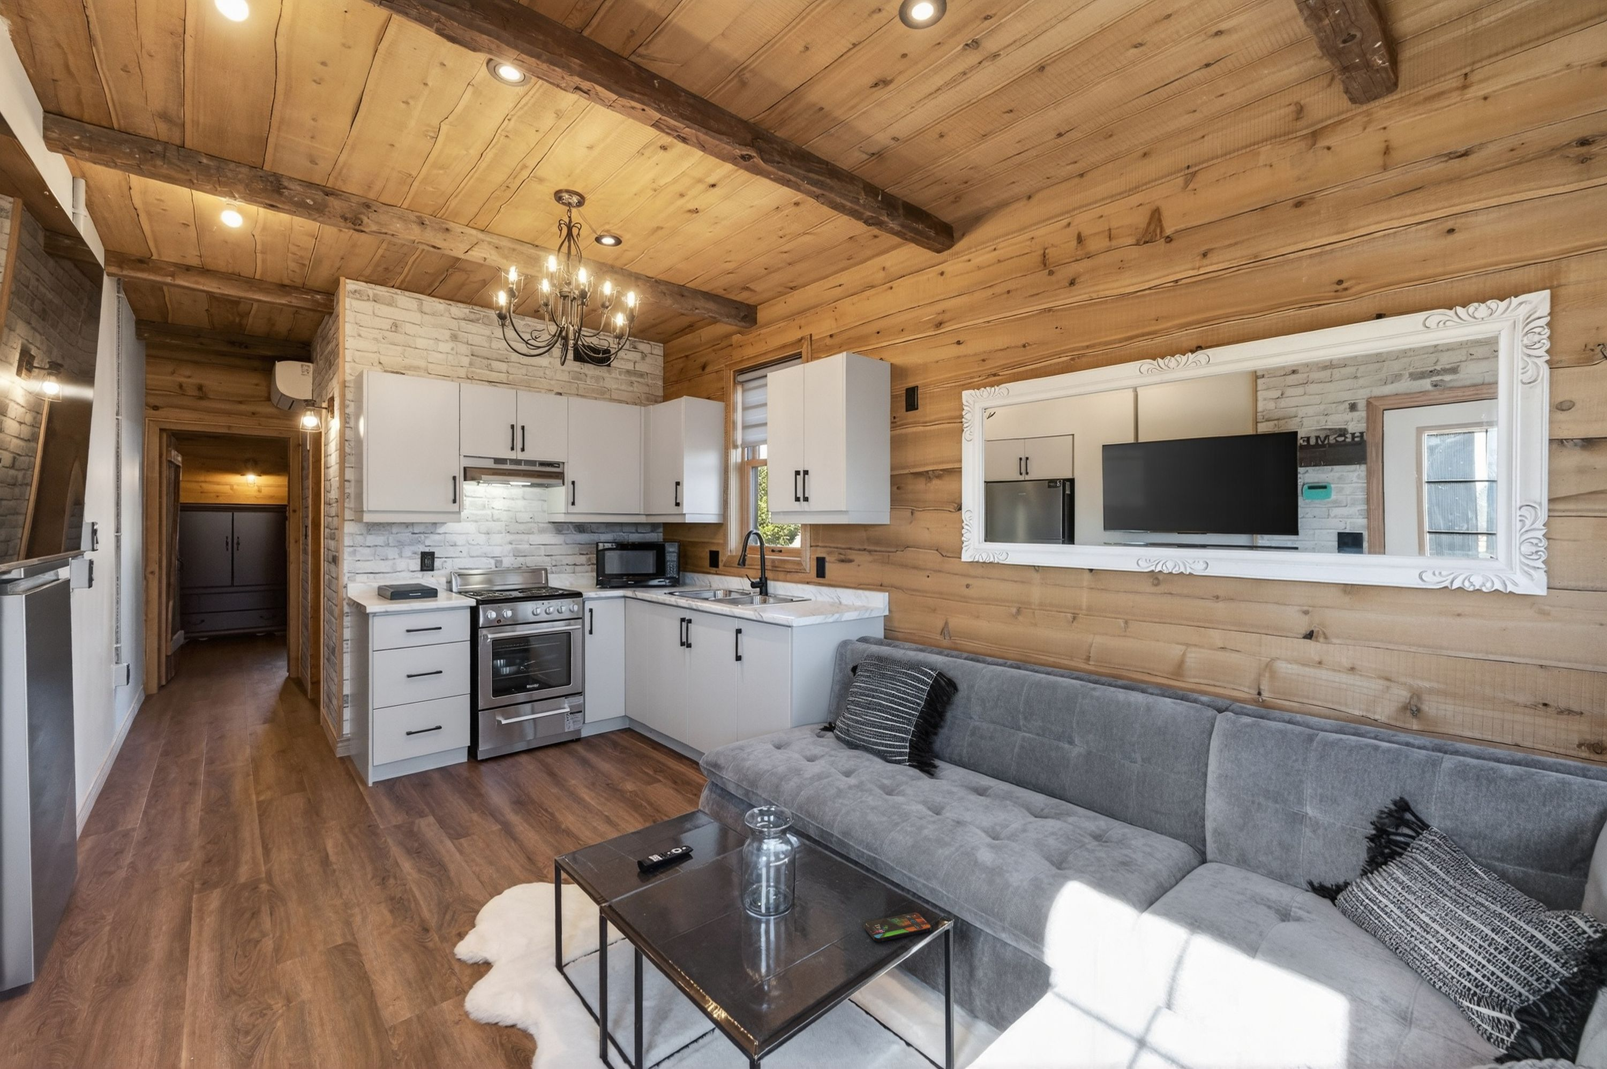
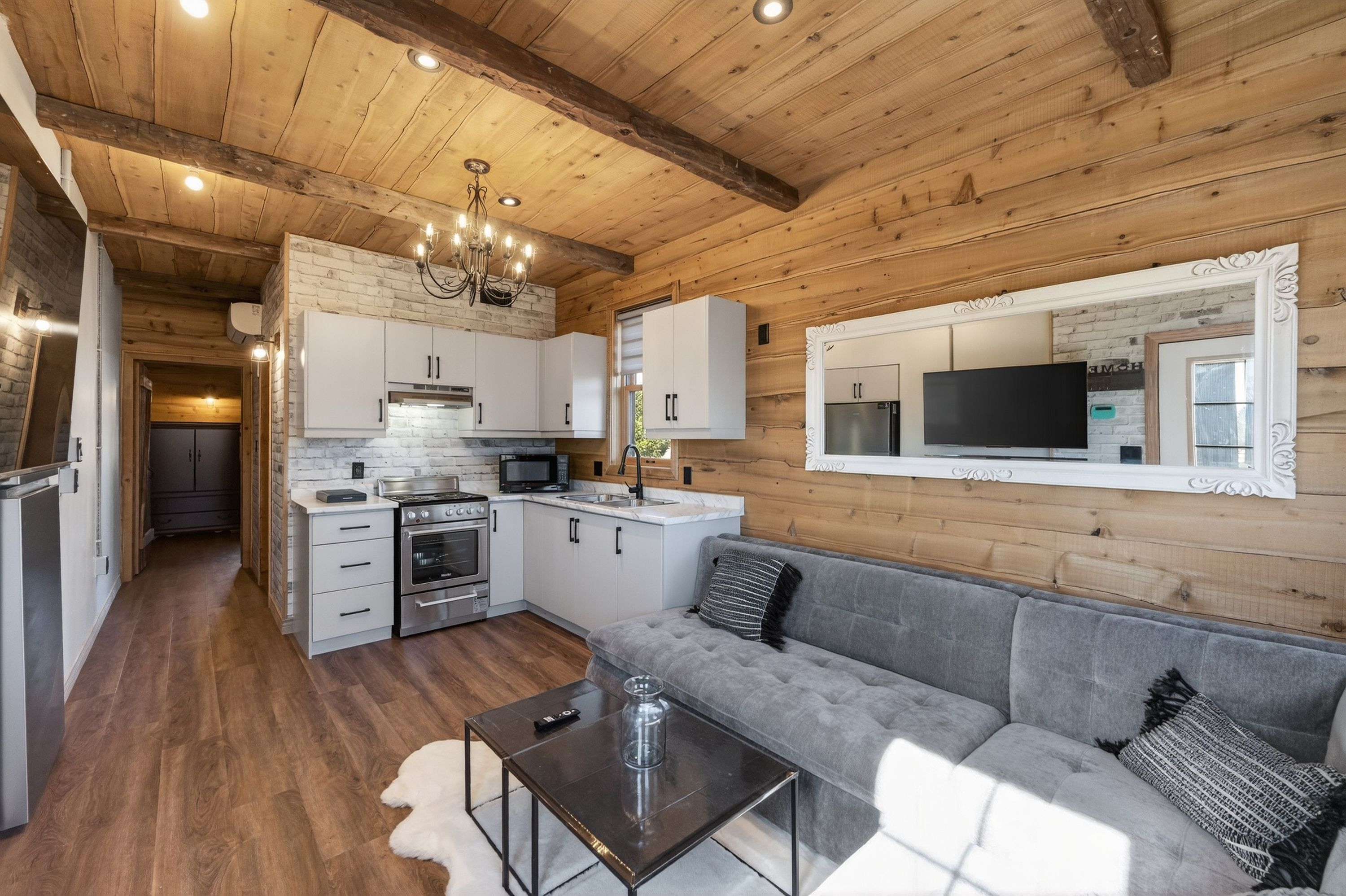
- smartphone (898, 926)
